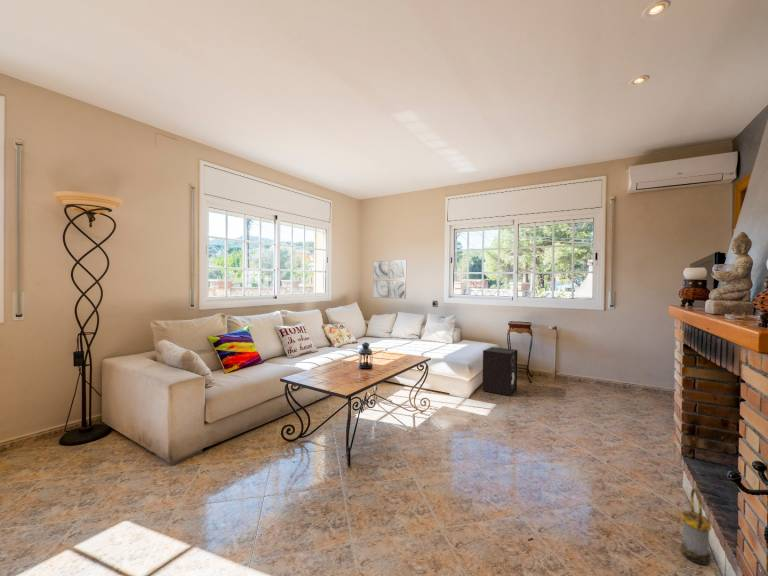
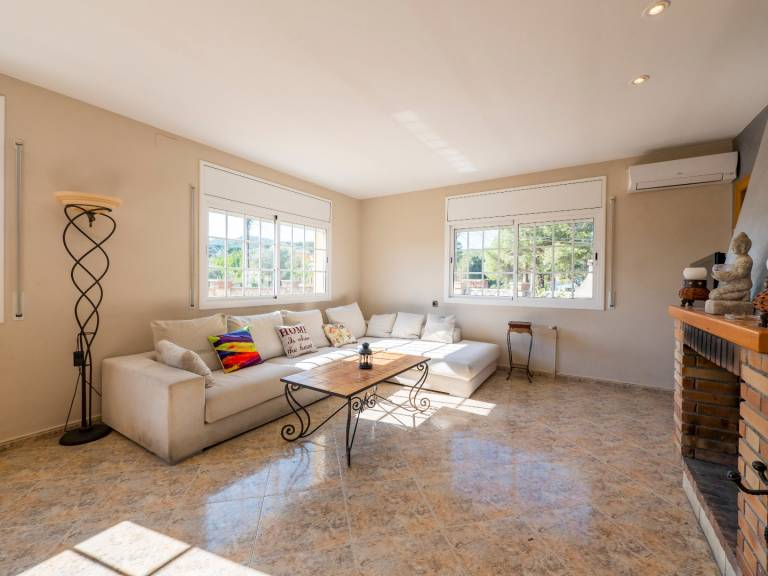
- lantern (695, 523)
- speaker (499, 370)
- wall art (389, 278)
